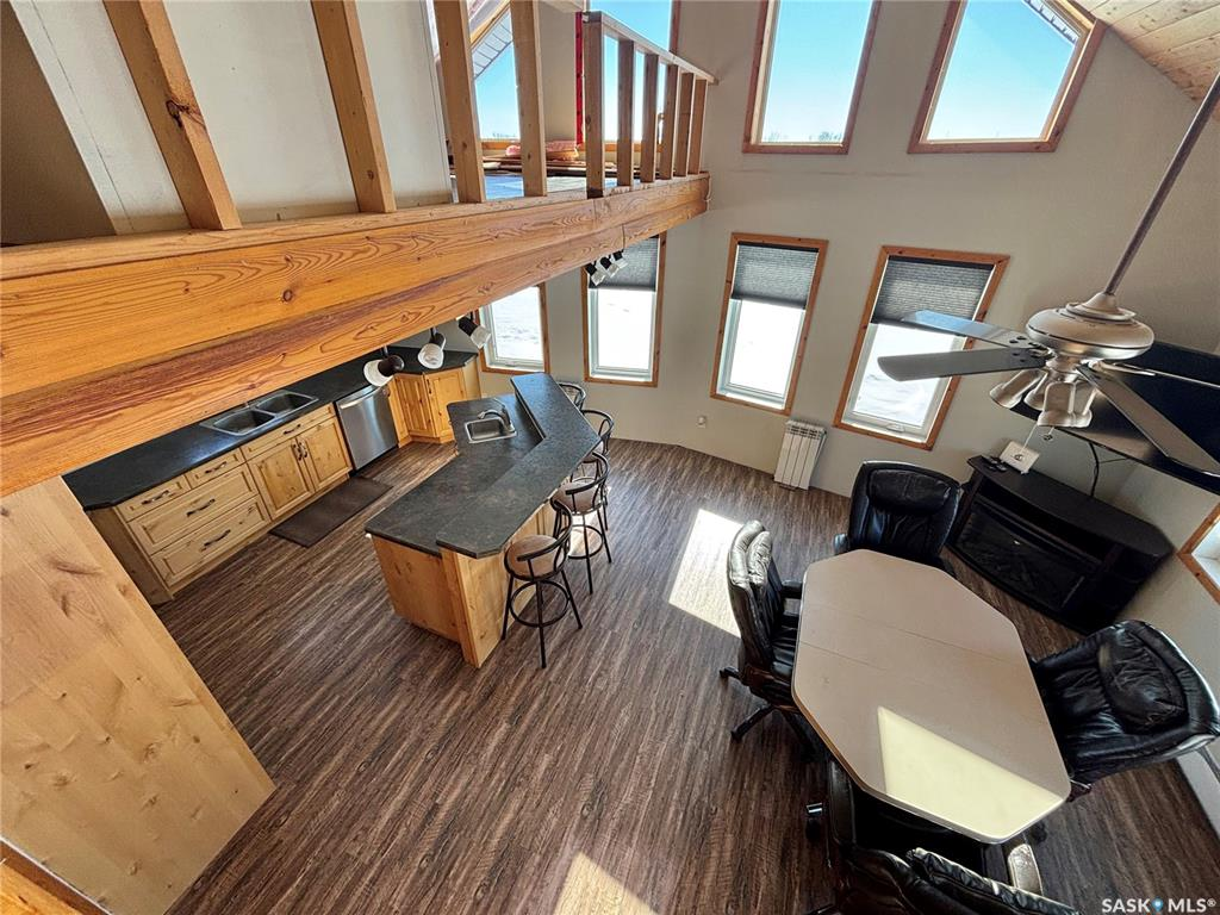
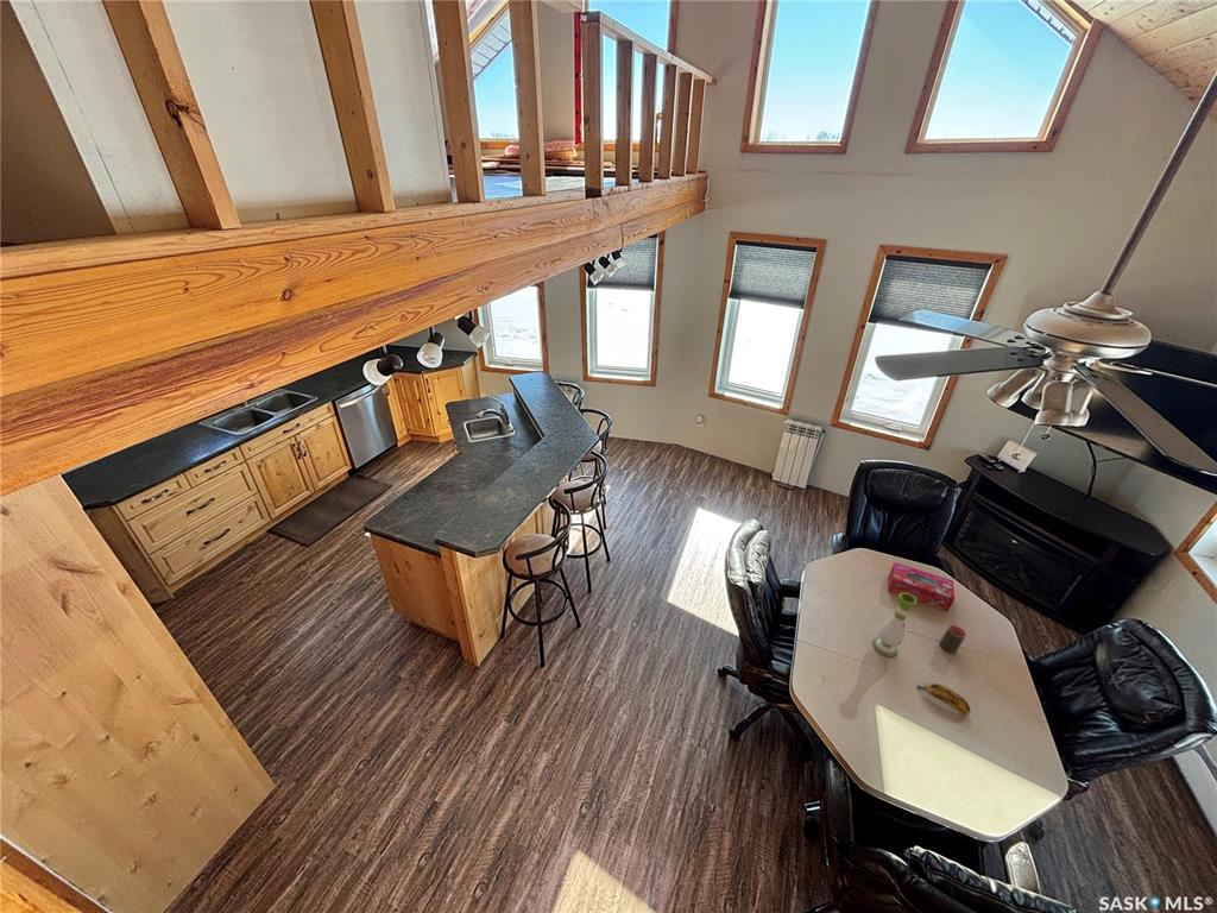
+ cup (952, 638)
+ banana (945, 695)
+ vase (896, 623)
+ tissue box (920, 585)
